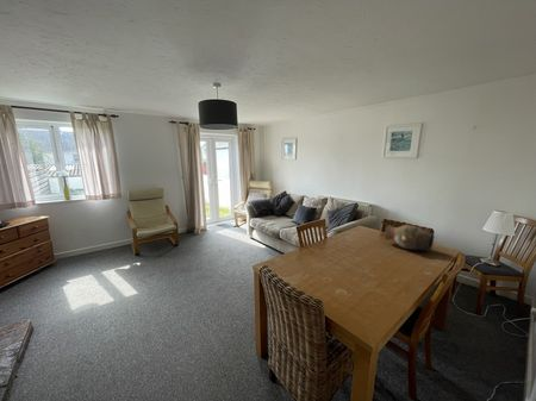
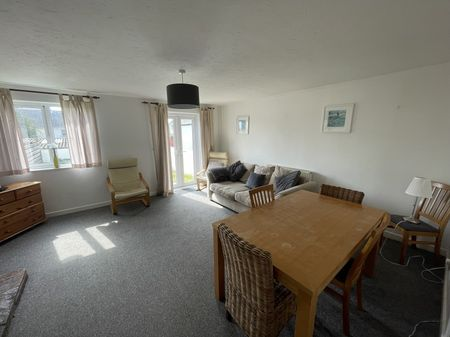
- vase (407, 237)
